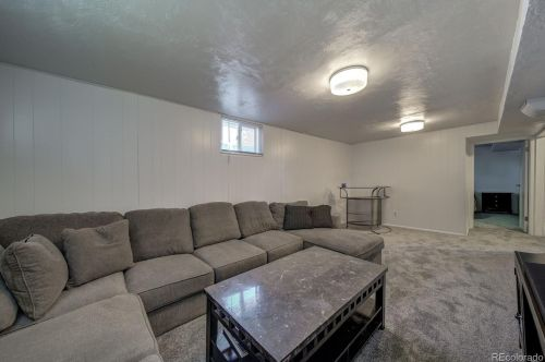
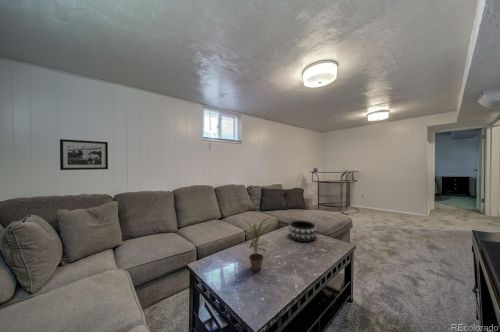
+ picture frame (85, 155)
+ decorative bowl (302, 230)
+ potted plant (256, 243)
